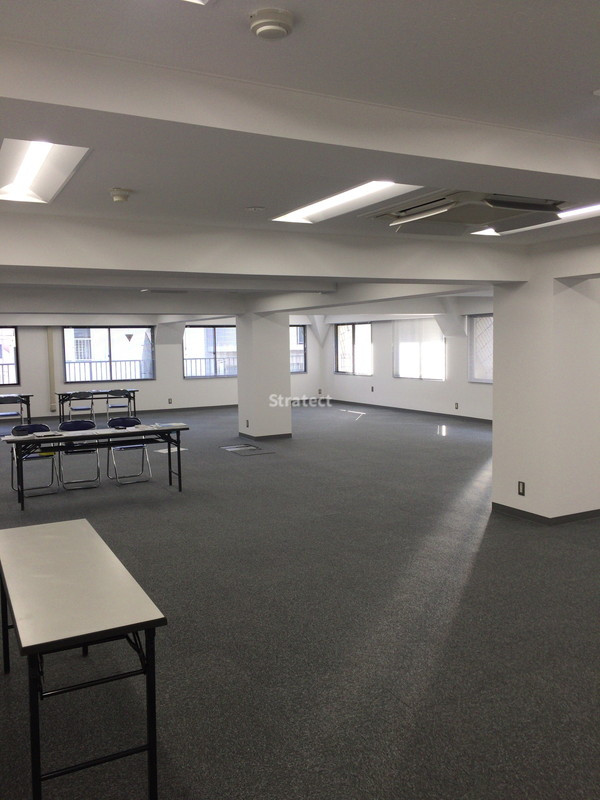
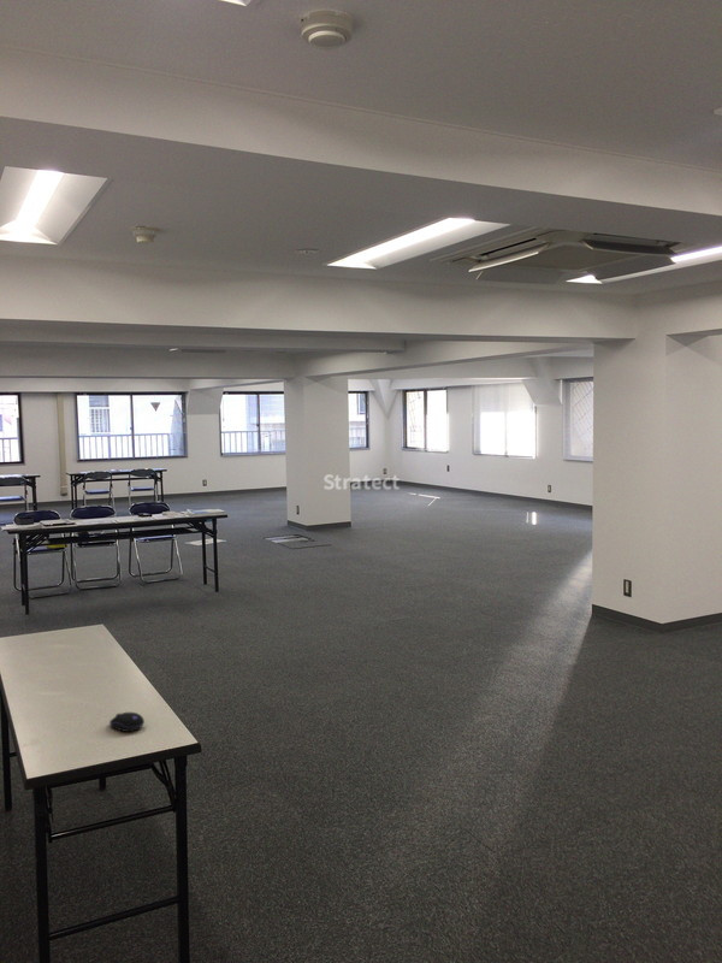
+ computer mouse (126, 720)
